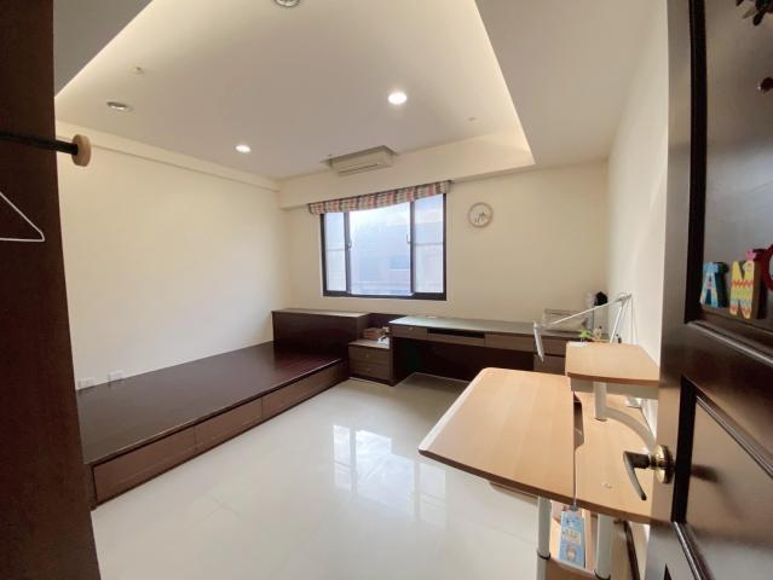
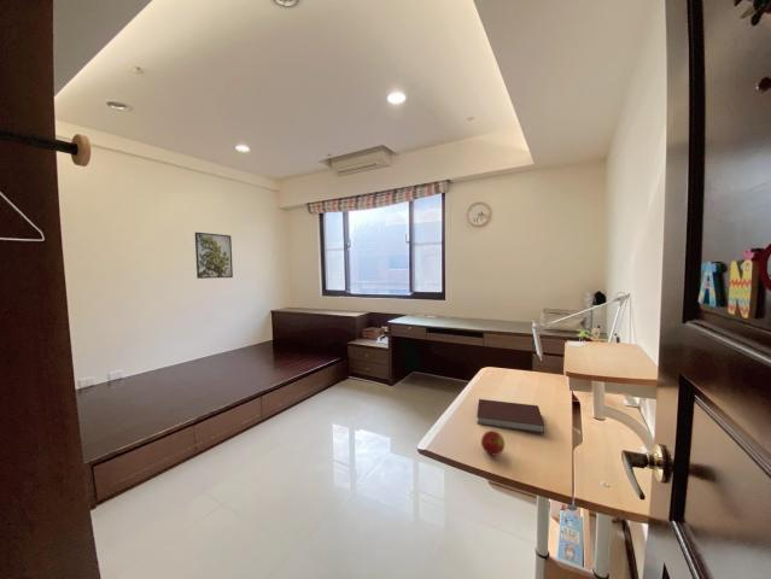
+ notebook (508, 414)
+ apple (492, 443)
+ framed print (215, 256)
